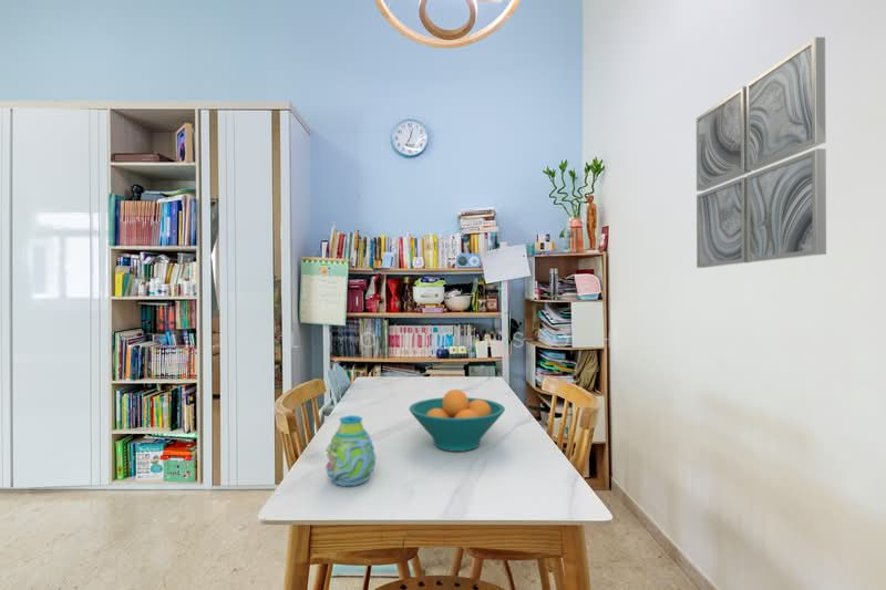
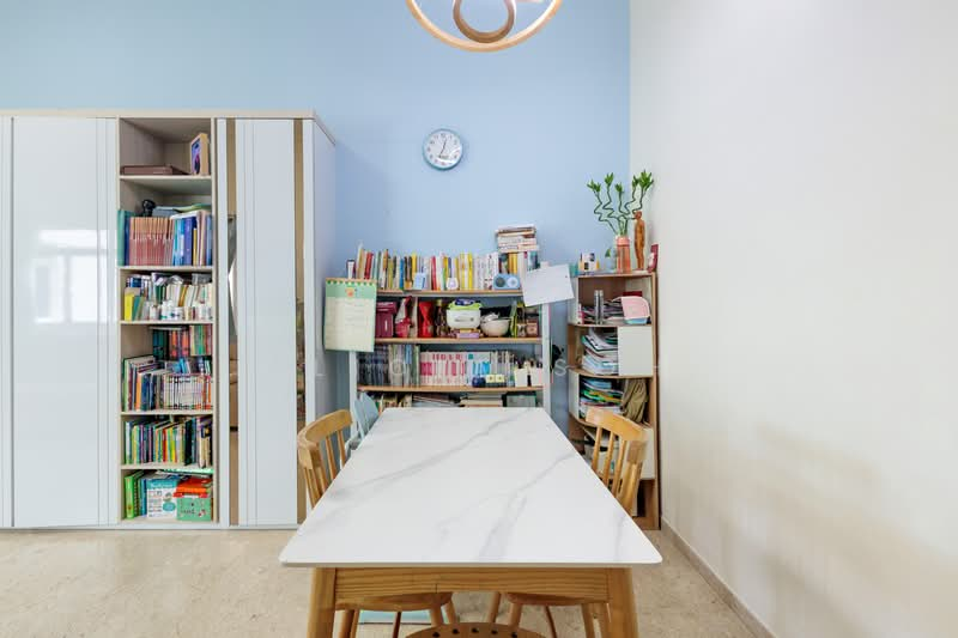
- fruit bowl (456, 417)
- mug (350, 447)
- wall art (748, 173)
